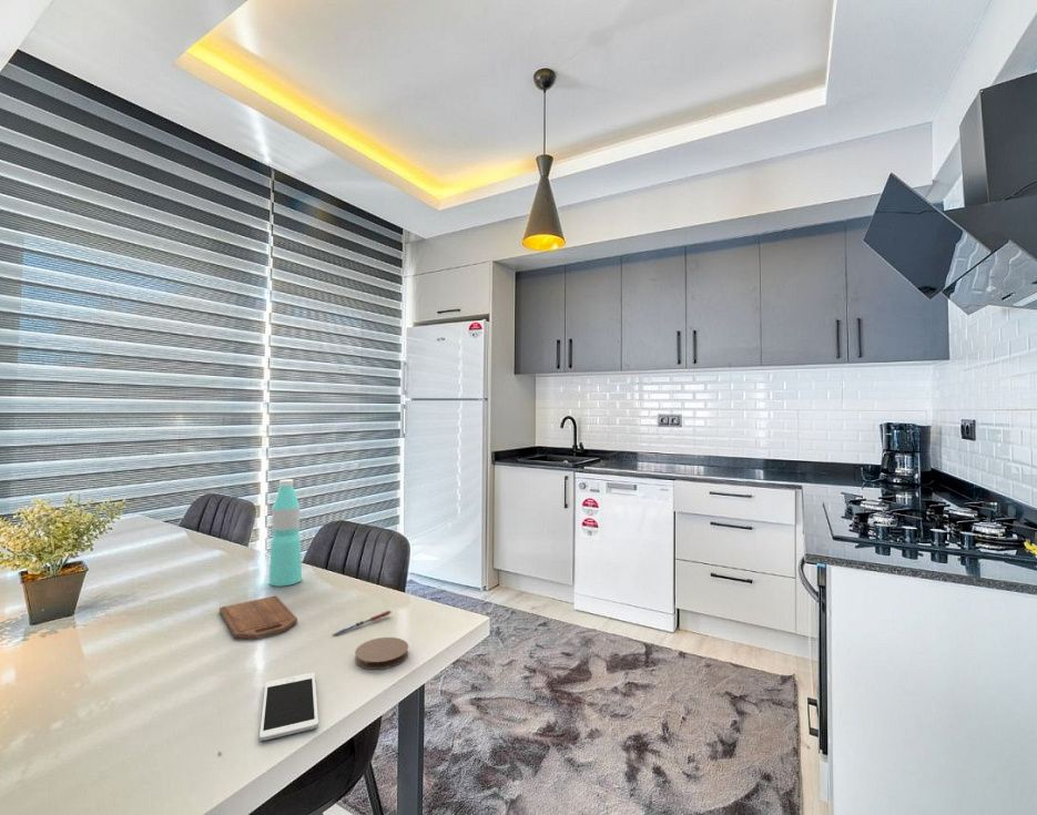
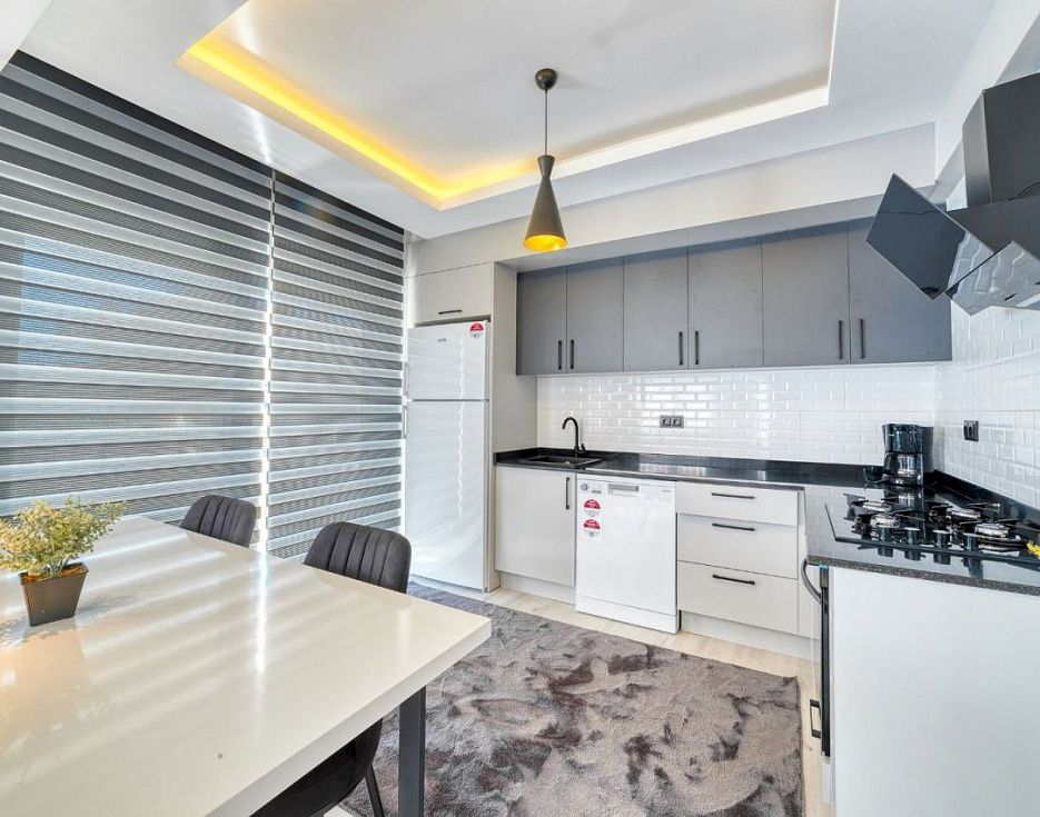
- cutting board (258, 617)
- water bottle (285, 530)
- cell phone (289, 703)
- pen (363, 622)
- coaster (382, 652)
